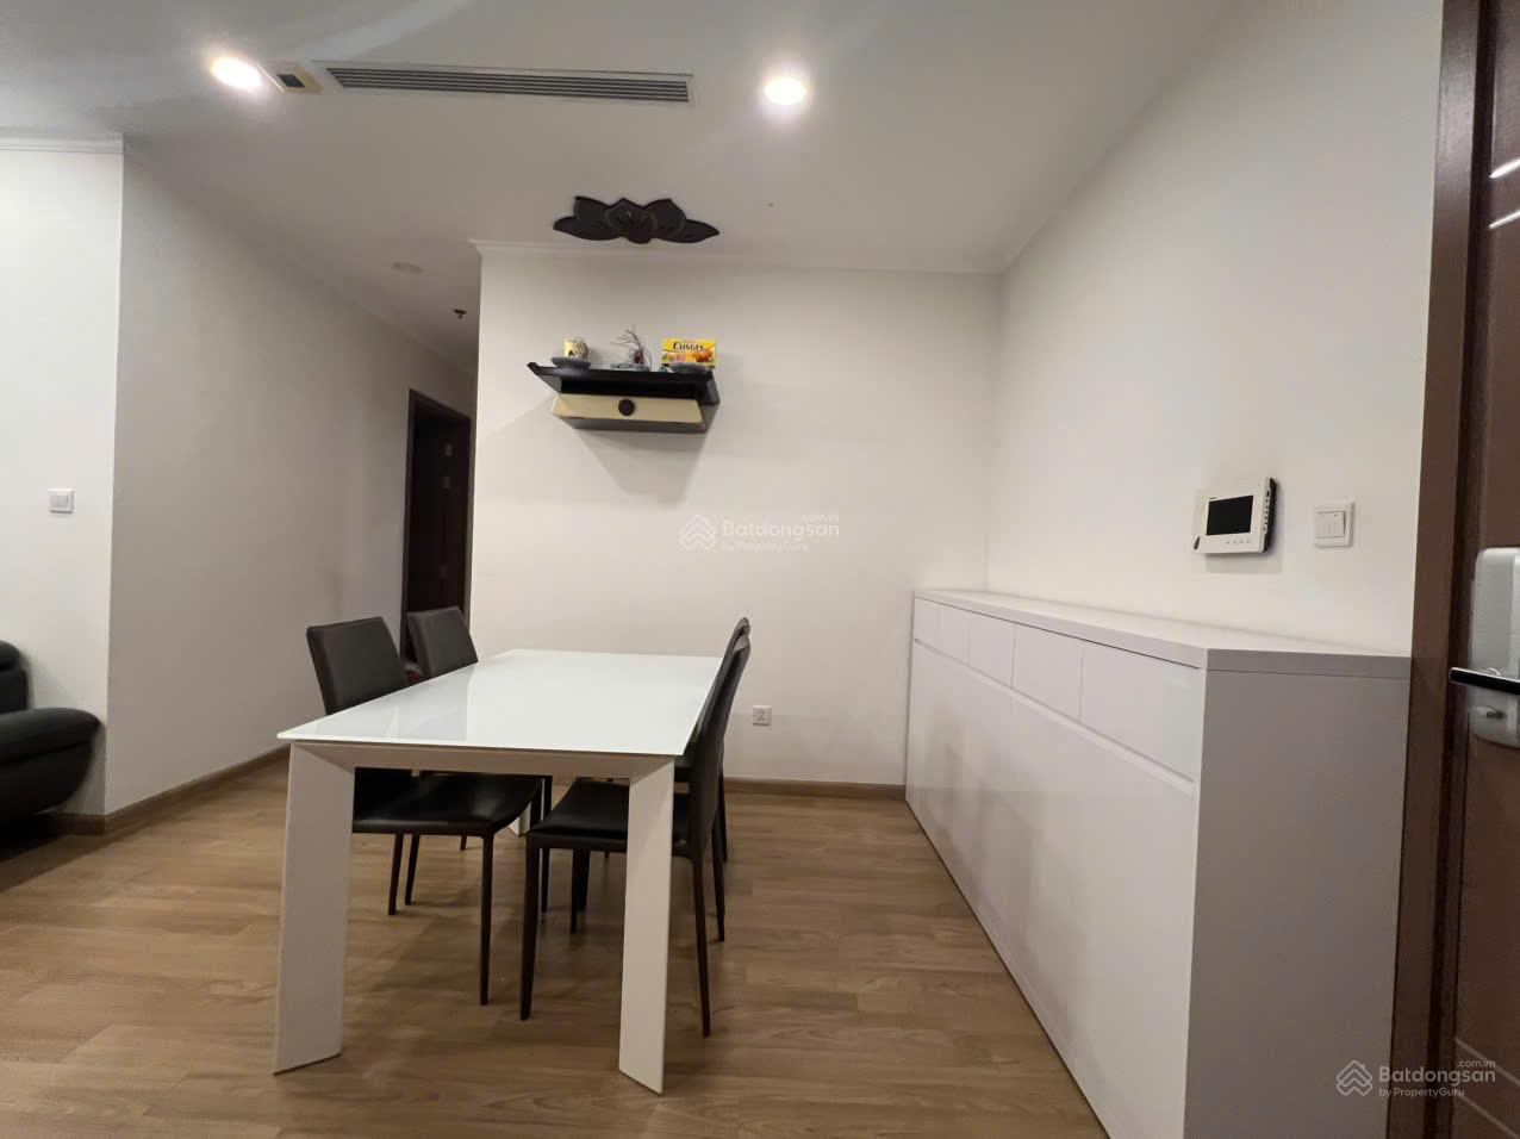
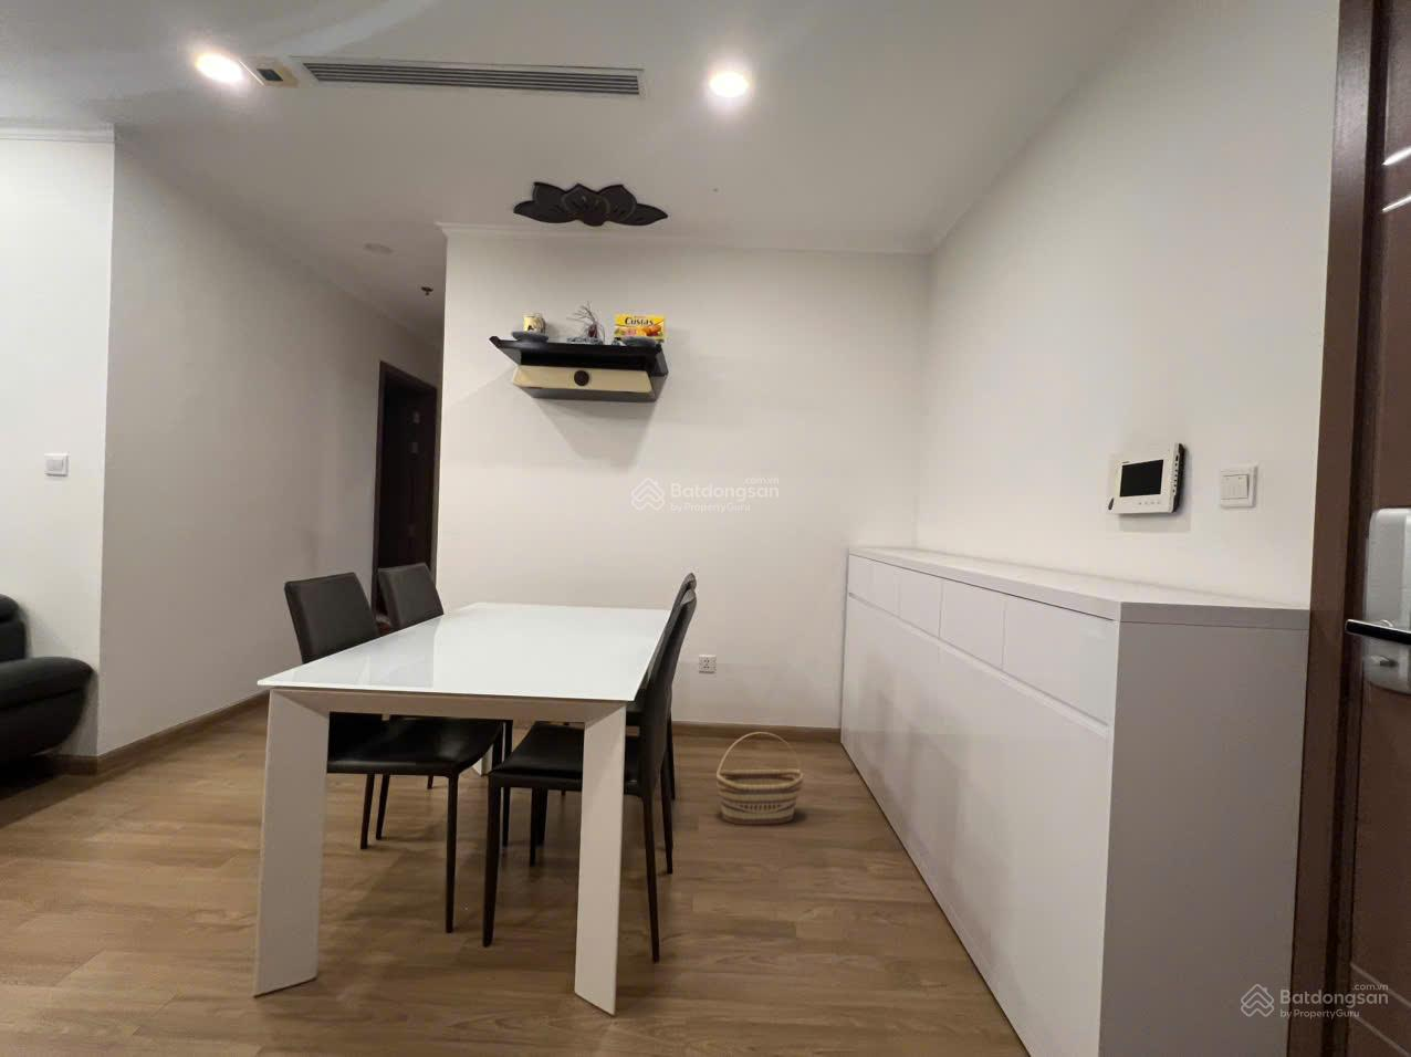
+ basket (759, 774)
